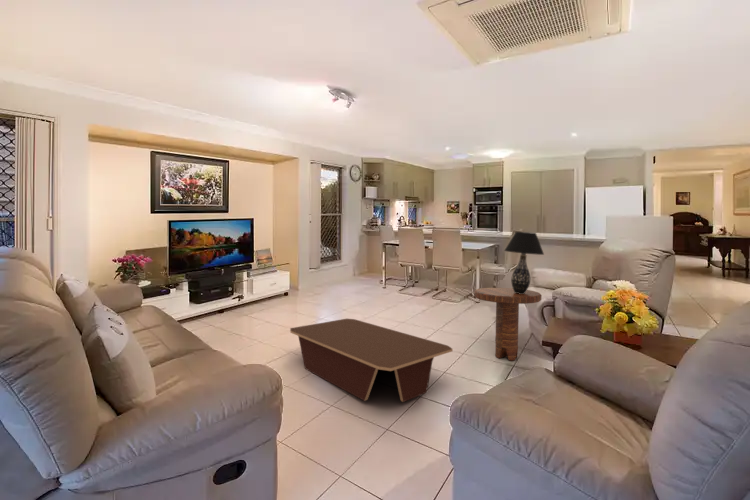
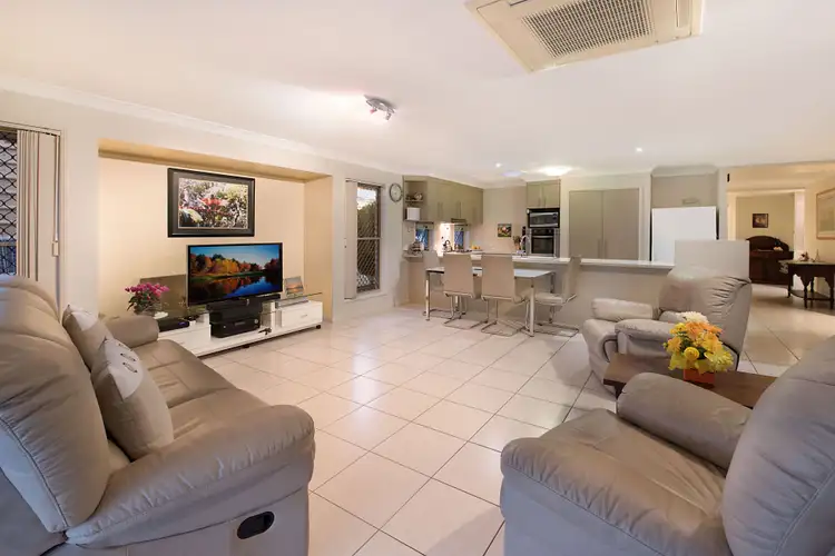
- table lamp (520, 262)
- side table (506, 324)
- coffee table (363, 355)
